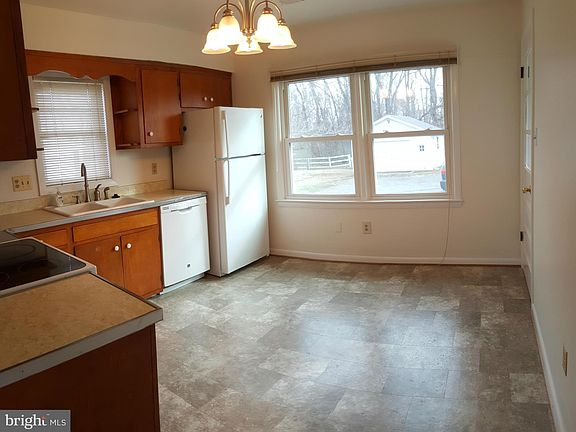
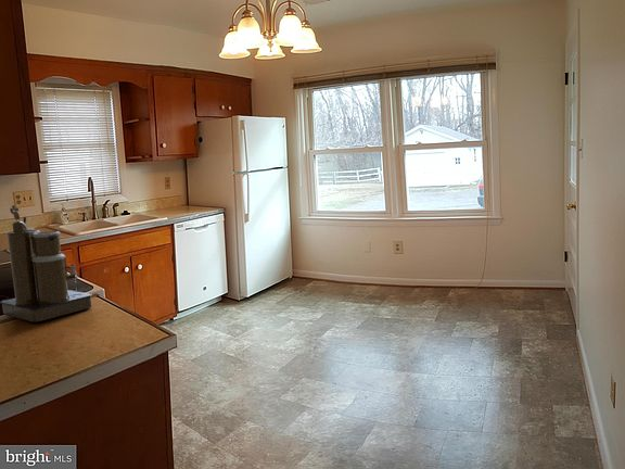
+ coffee maker (41, 257)
